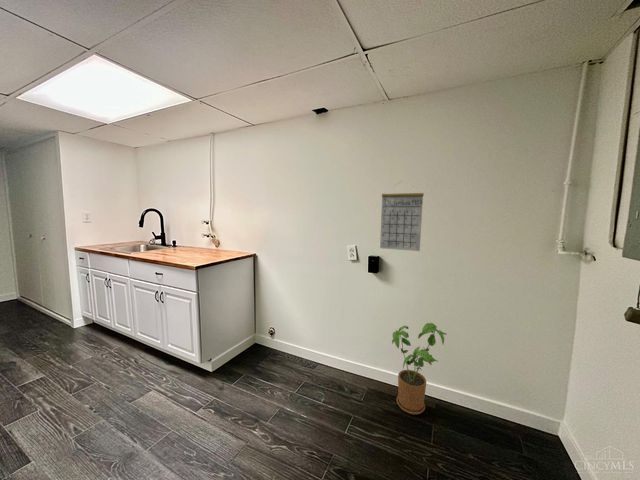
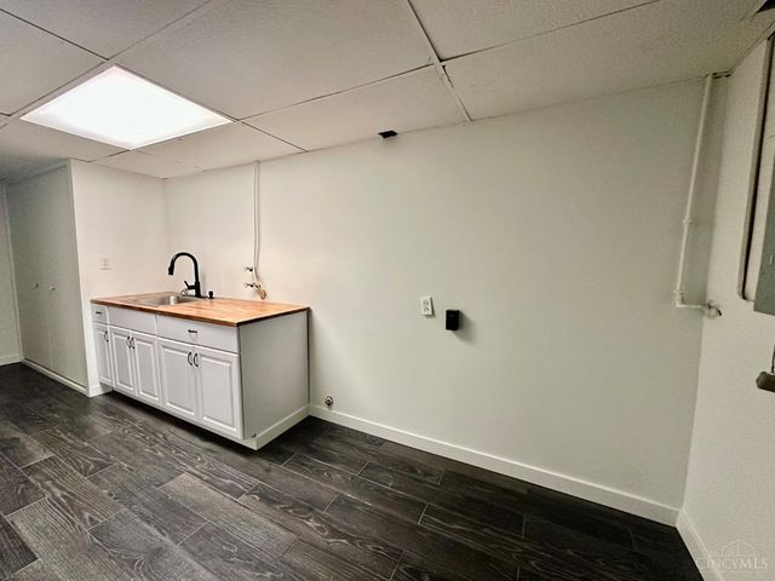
- house plant (416, 366)
- calendar (401, 215)
